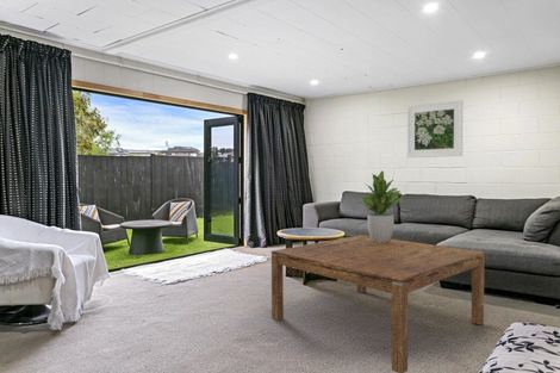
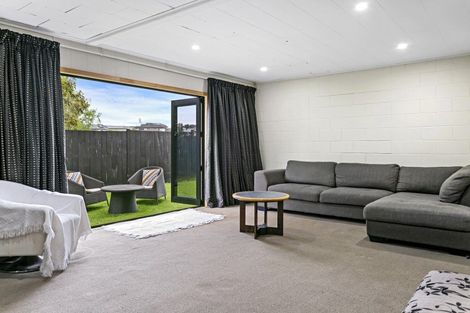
- potted plant (380, 205)
- coffee table (375, 286)
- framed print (434, 130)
